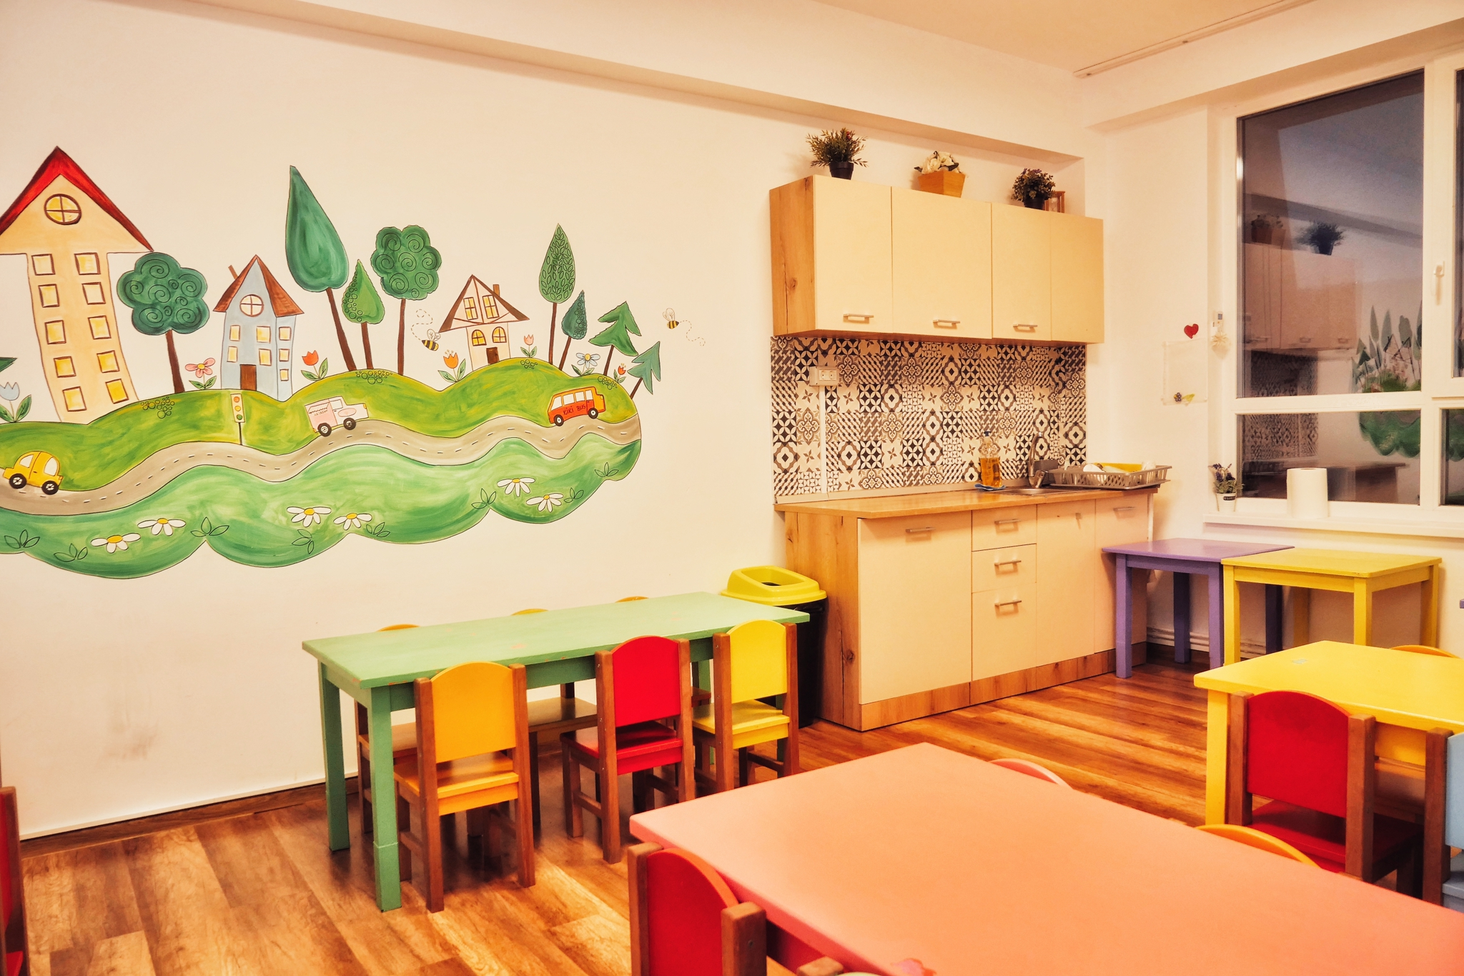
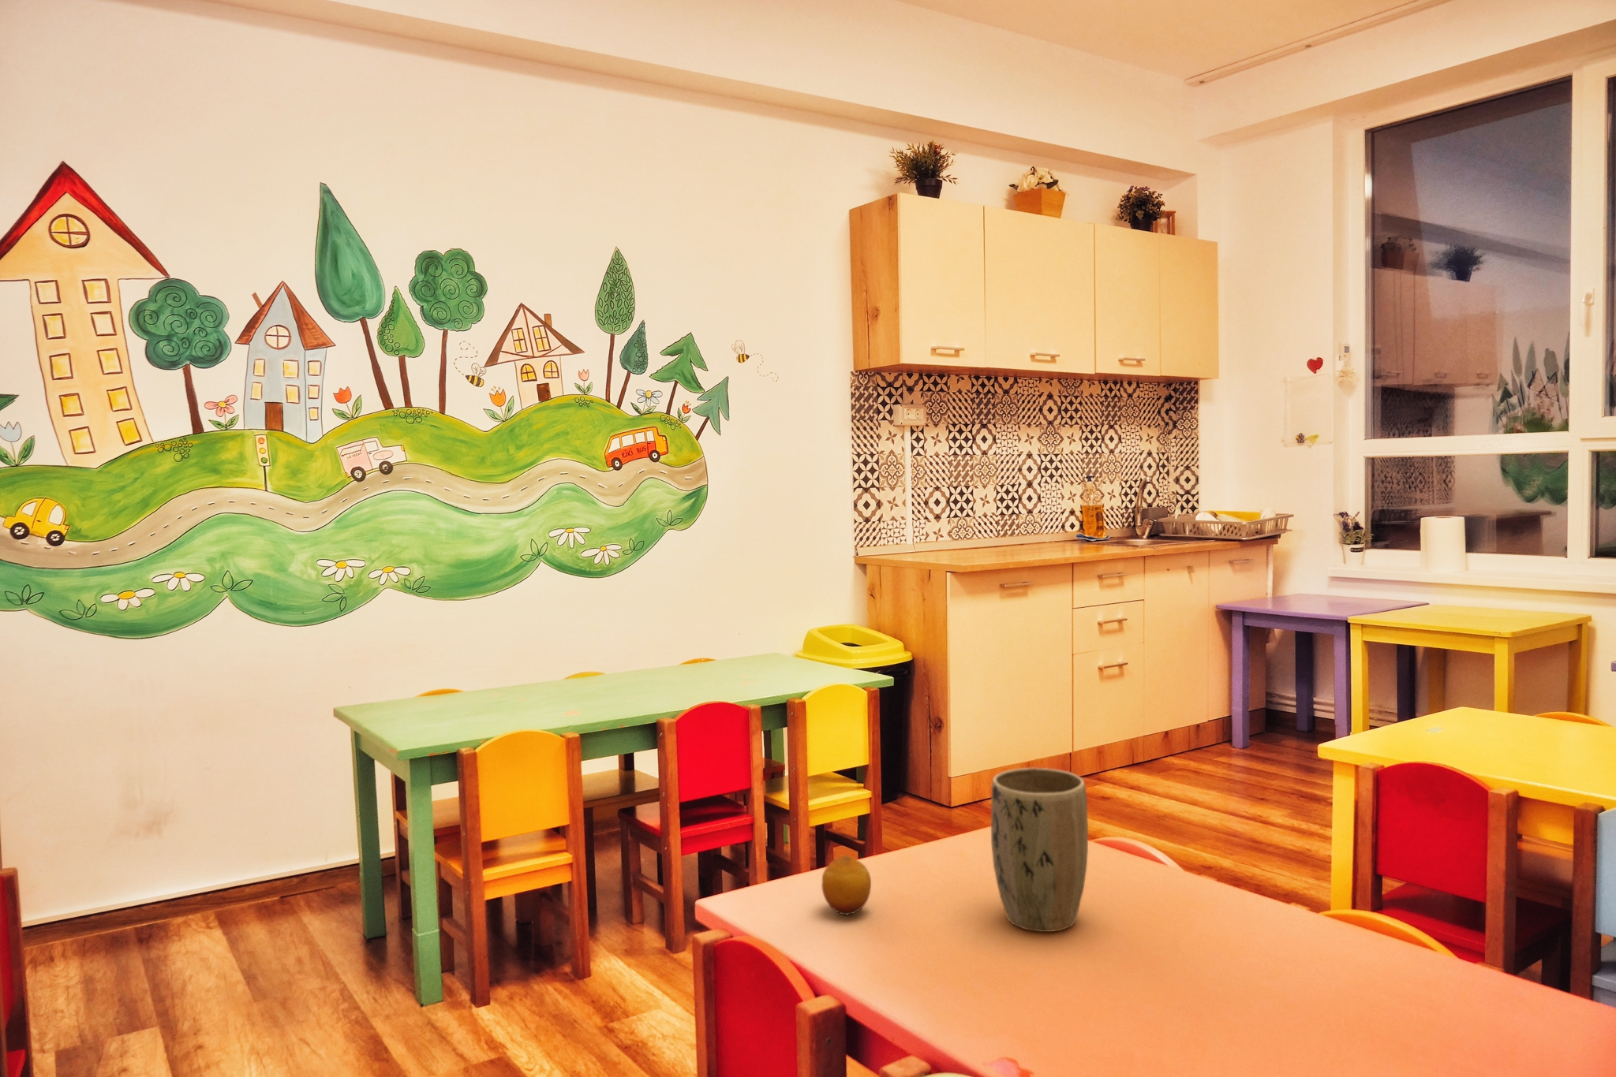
+ plant pot (1039, 849)
+ fruit (846, 883)
